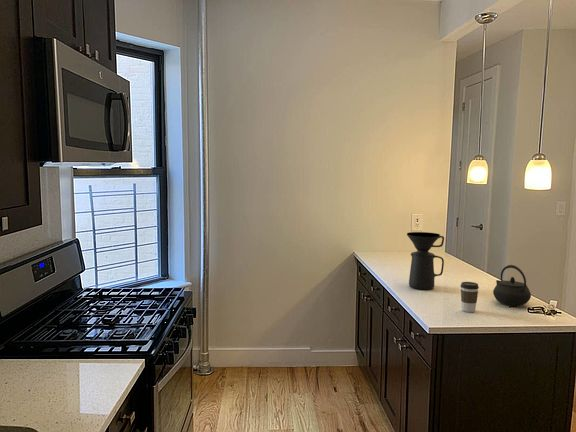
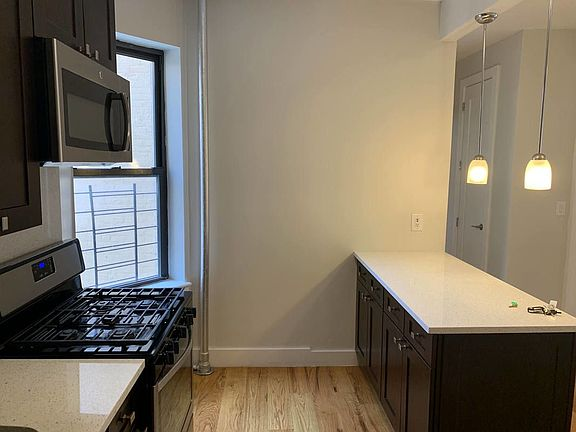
- coffee maker (422, 260)
- coffee cup (469, 296)
- kettle (510, 284)
